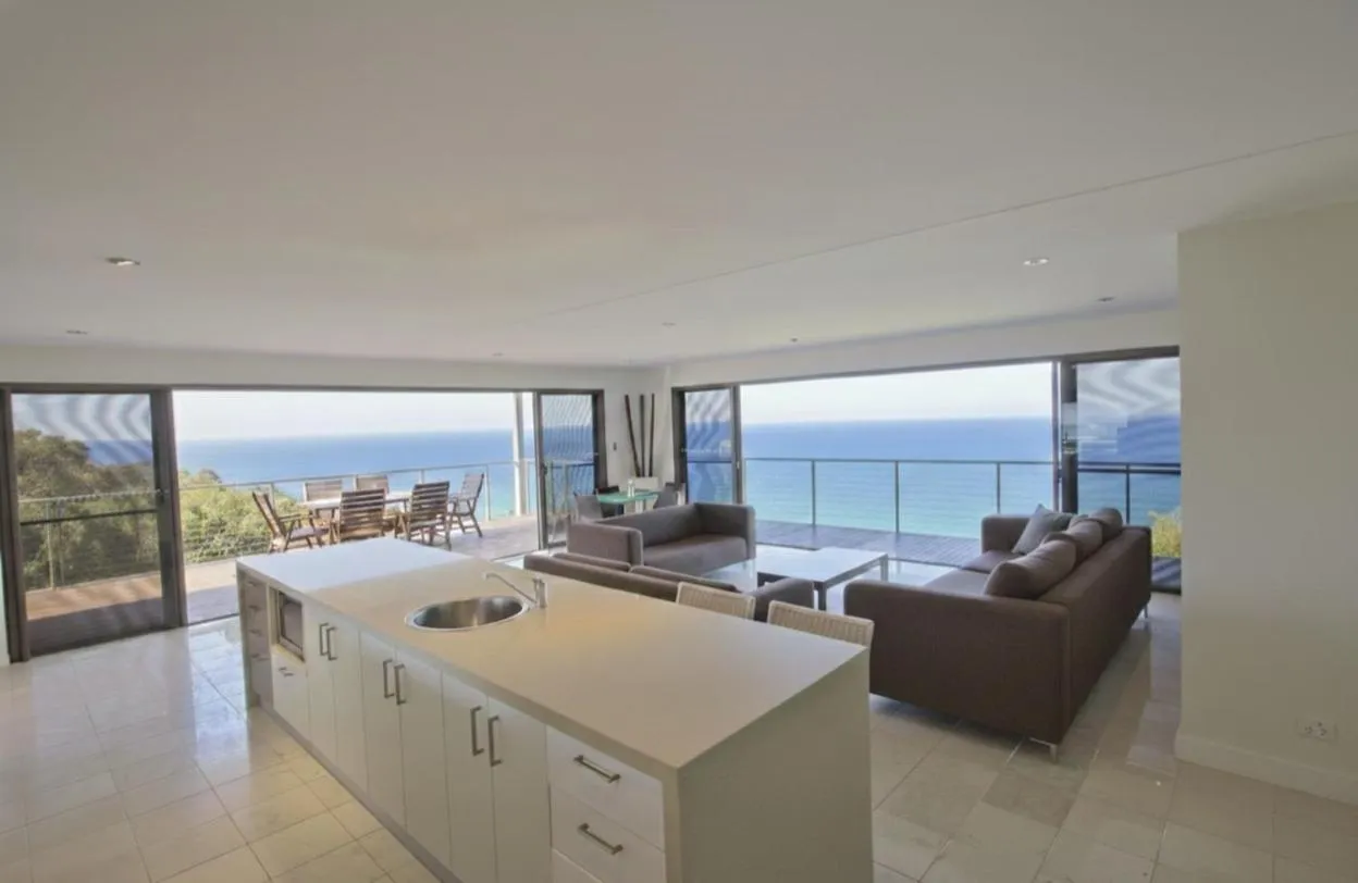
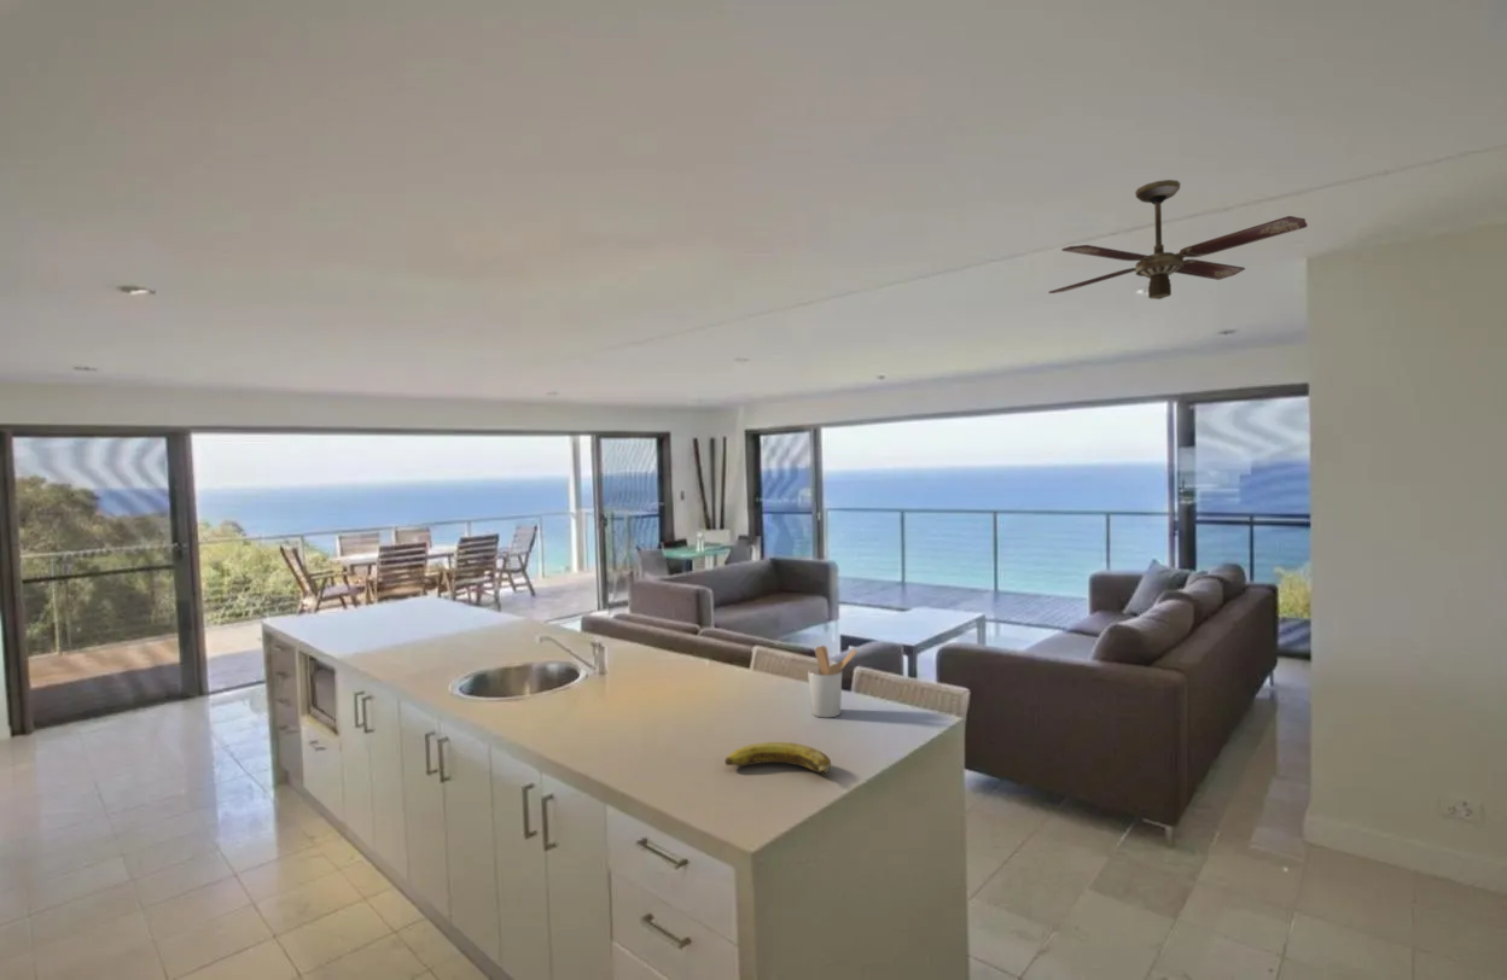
+ ceiling fan (1158, 243)
+ utensil holder (833, 681)
+ banana (782, 760)
